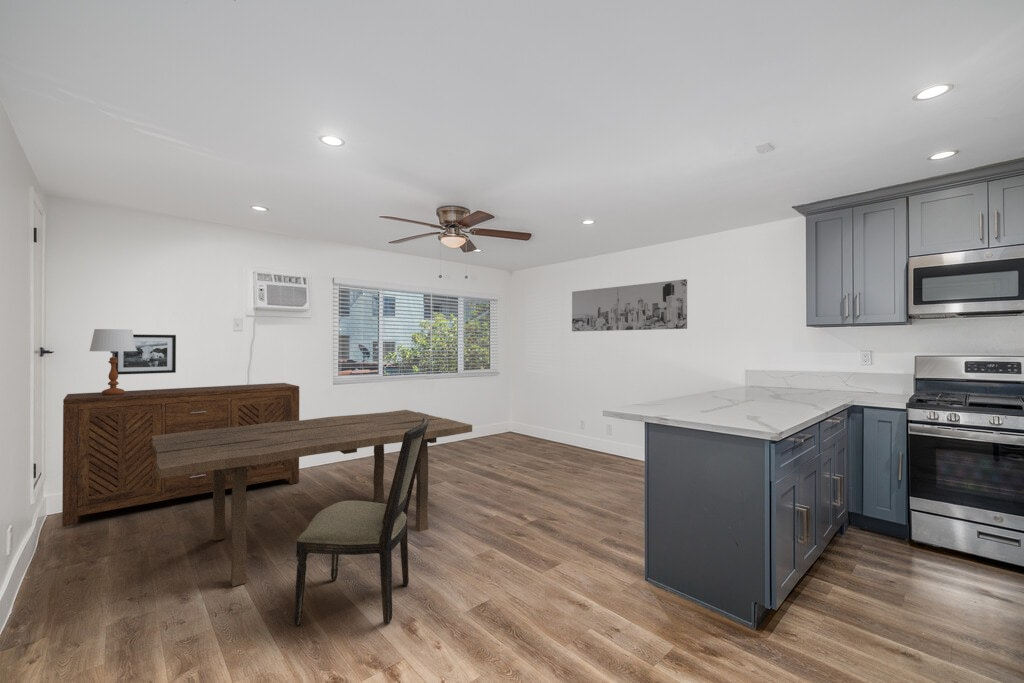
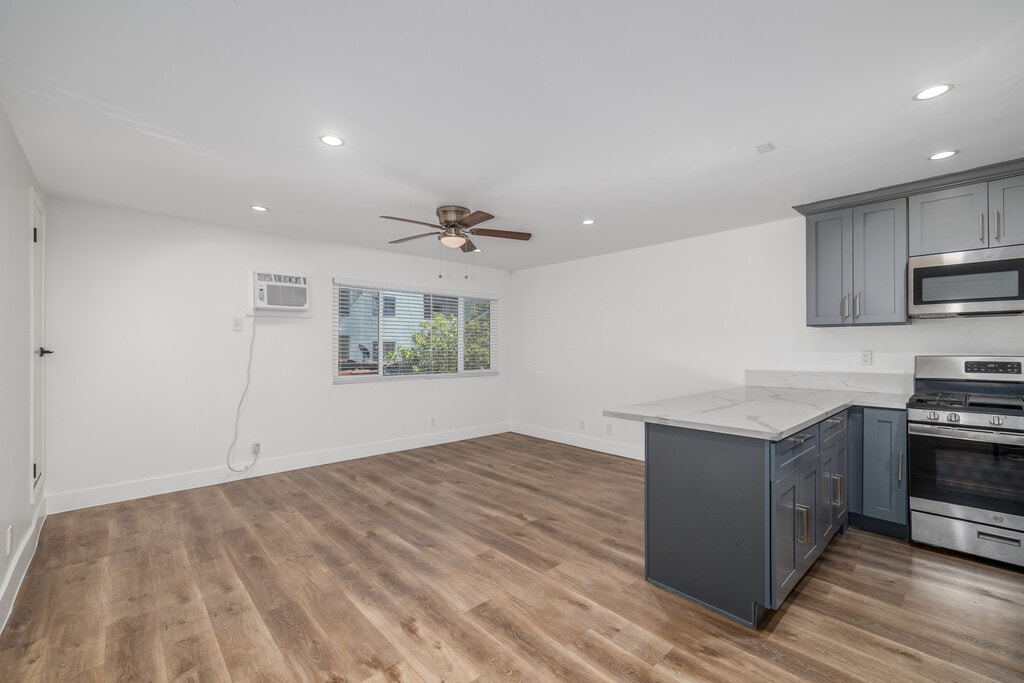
- table lamp (113, 361)
- picture frame (146, 354)
- wall art (623, 308)
- dining table (315, 454)
- dining chair (366, 511)
- sideboard (193, 430)
